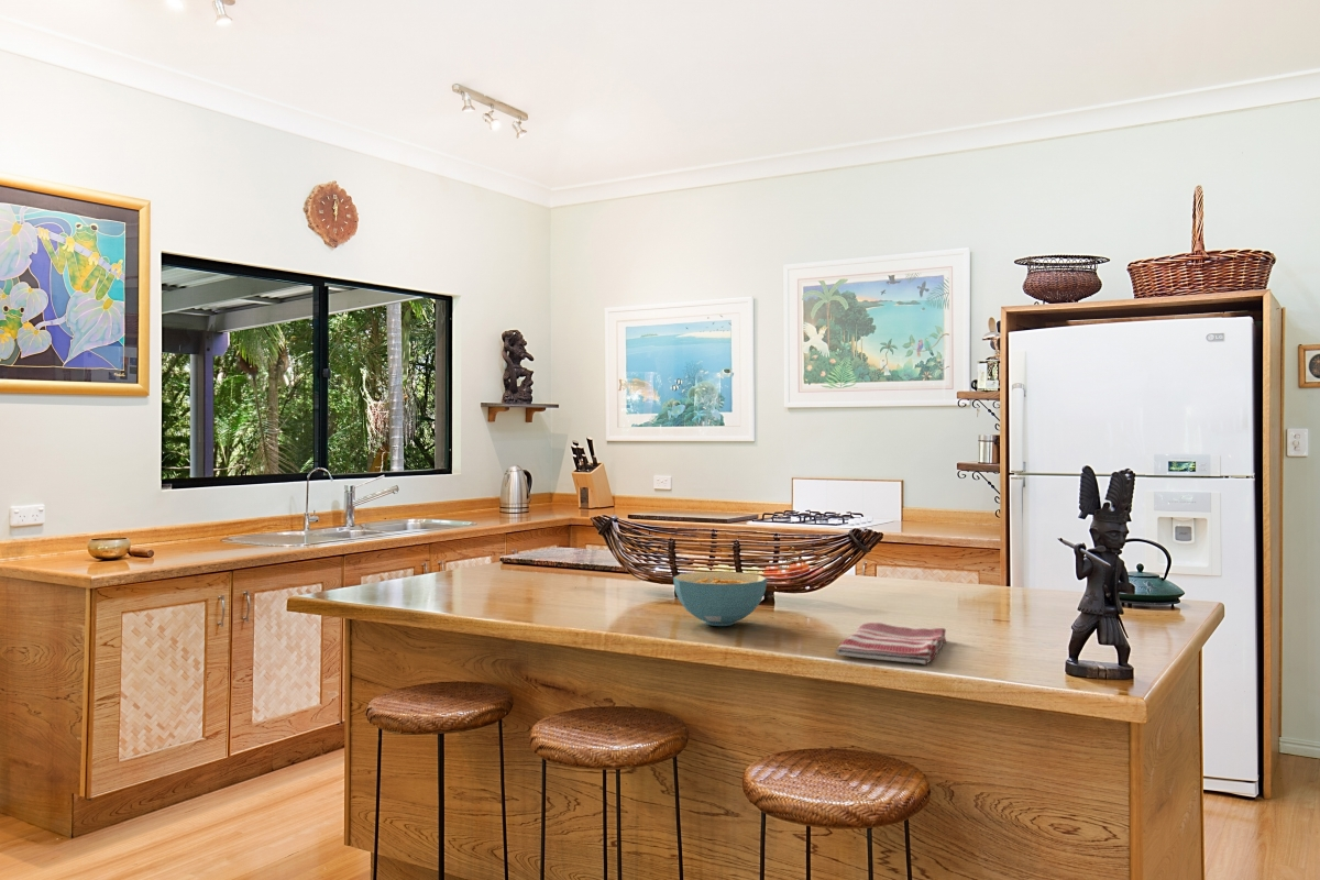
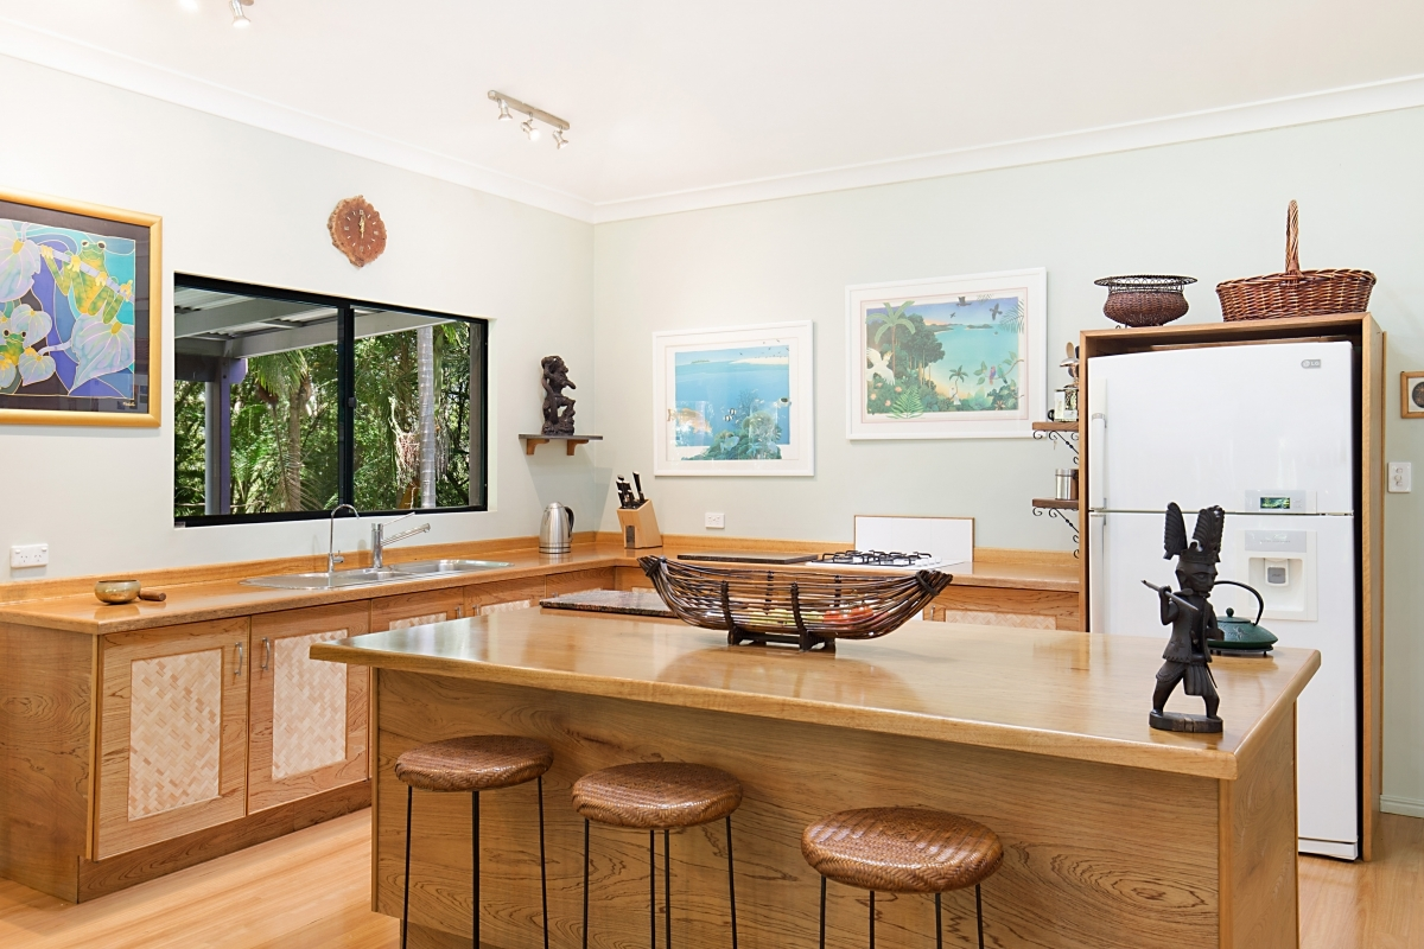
- dish towel (892, 641)
- cereal bowl (719, 600)
